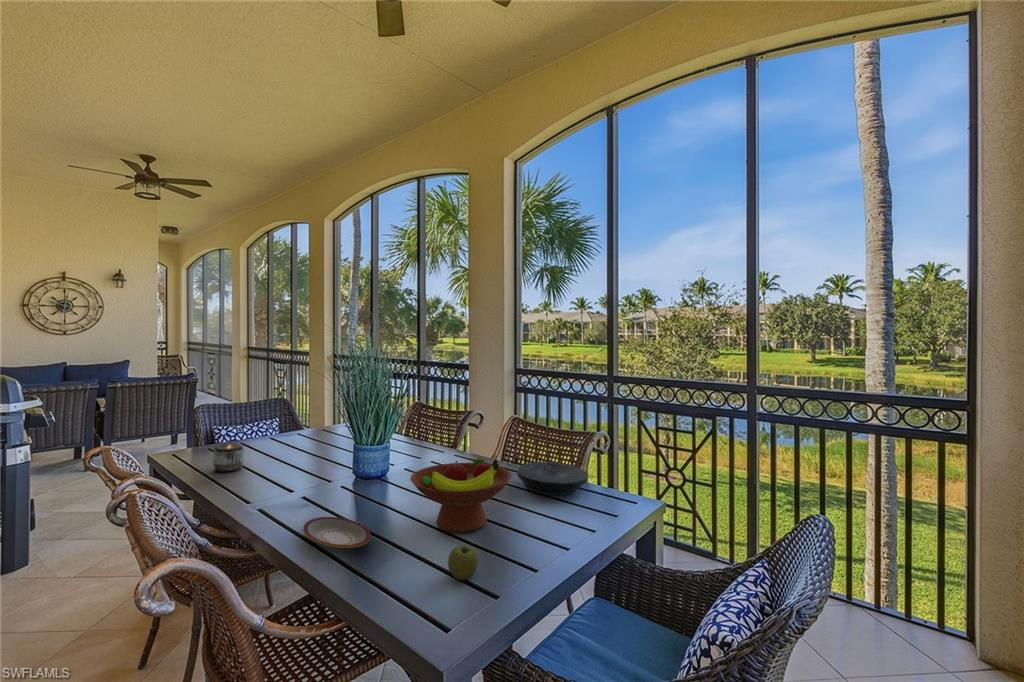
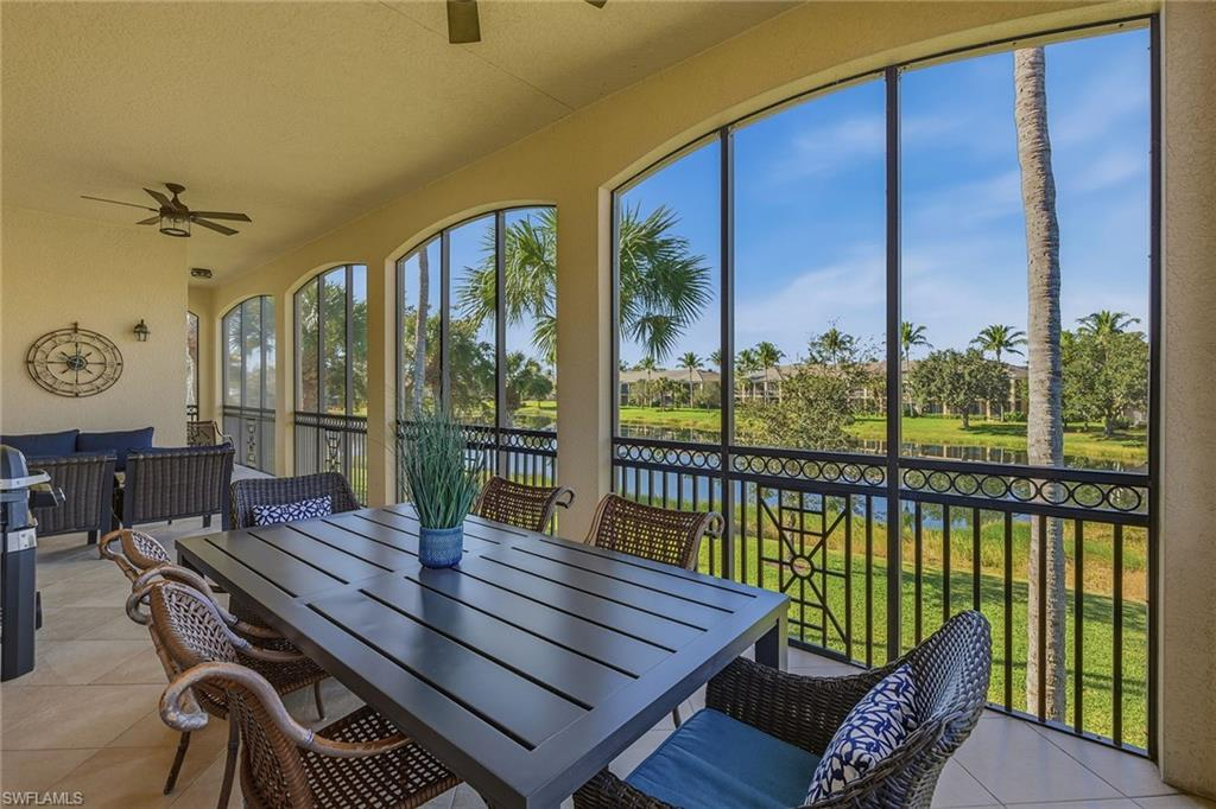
- candle holder (228, 456)
- plate (336, 534)
- apple (463, 562)
- fruit bowl (461, 490)
- plate (552, 478)
